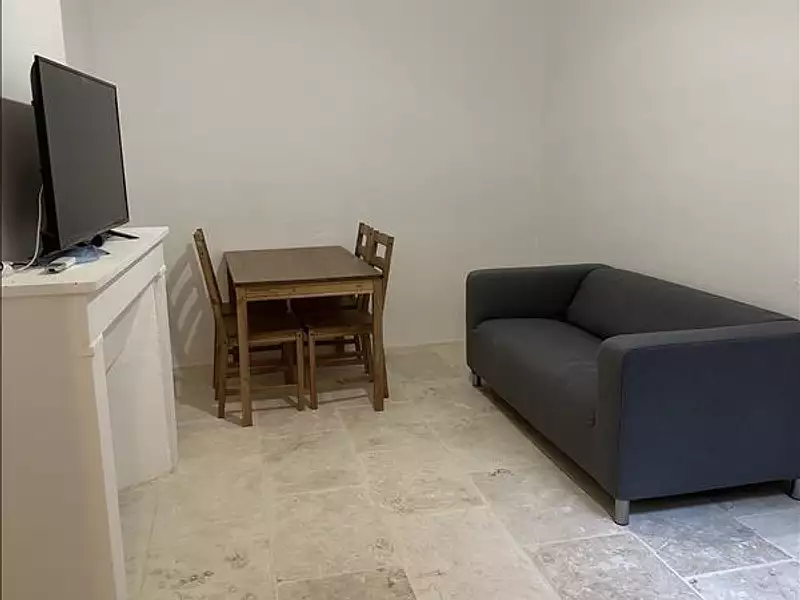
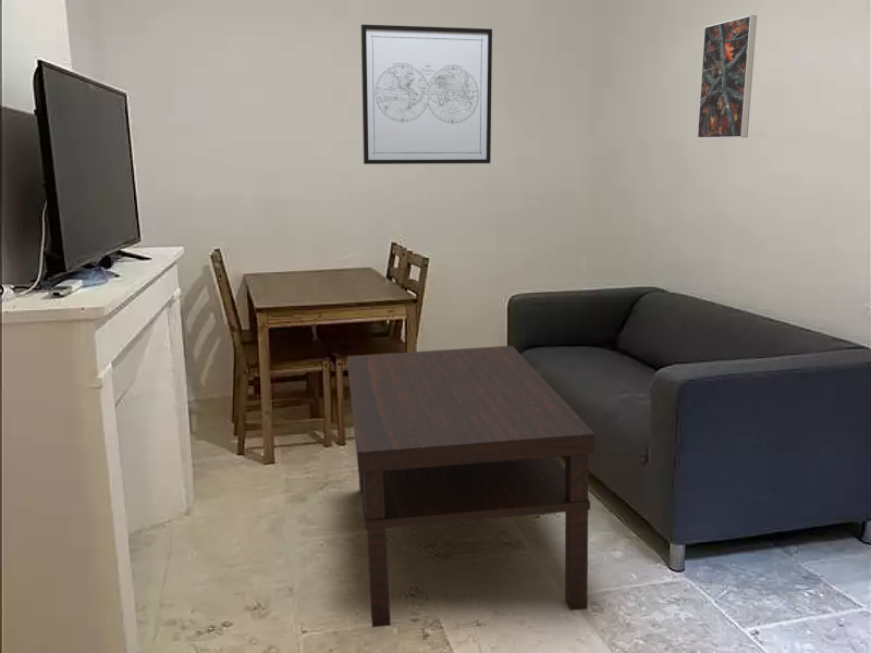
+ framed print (725, 81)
+ wall art (428, 96)
+ coffee table (450, 464)
